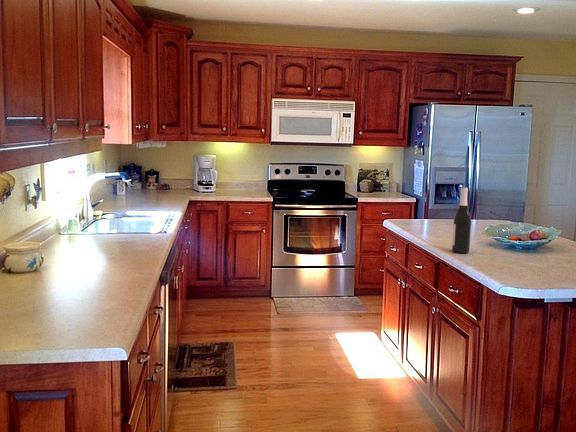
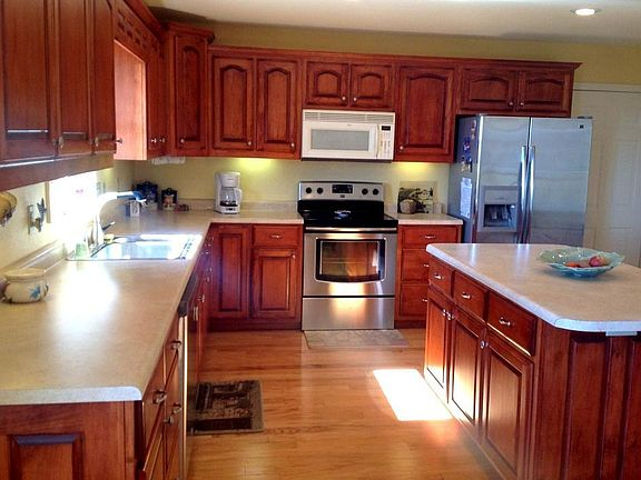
- wine bottle (462, 219)
